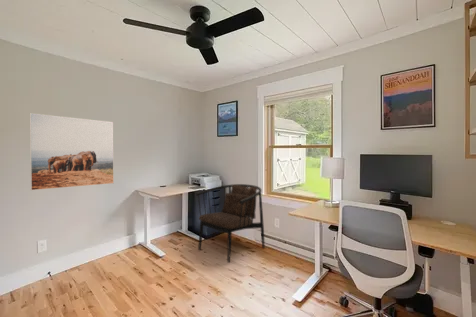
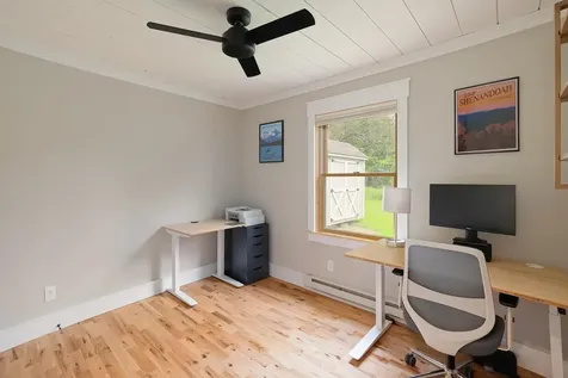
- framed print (76, 152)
- armchair (231, 217)
